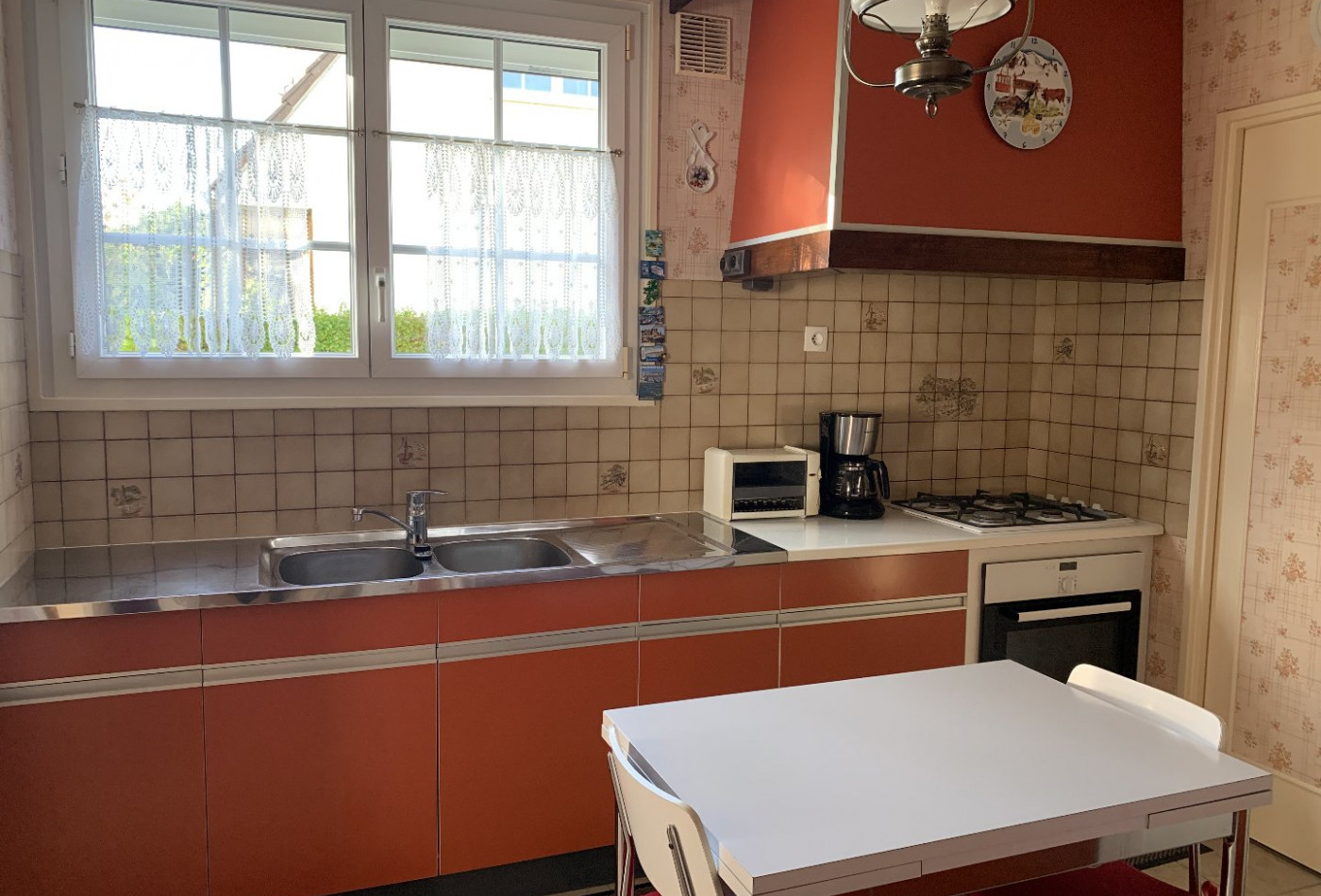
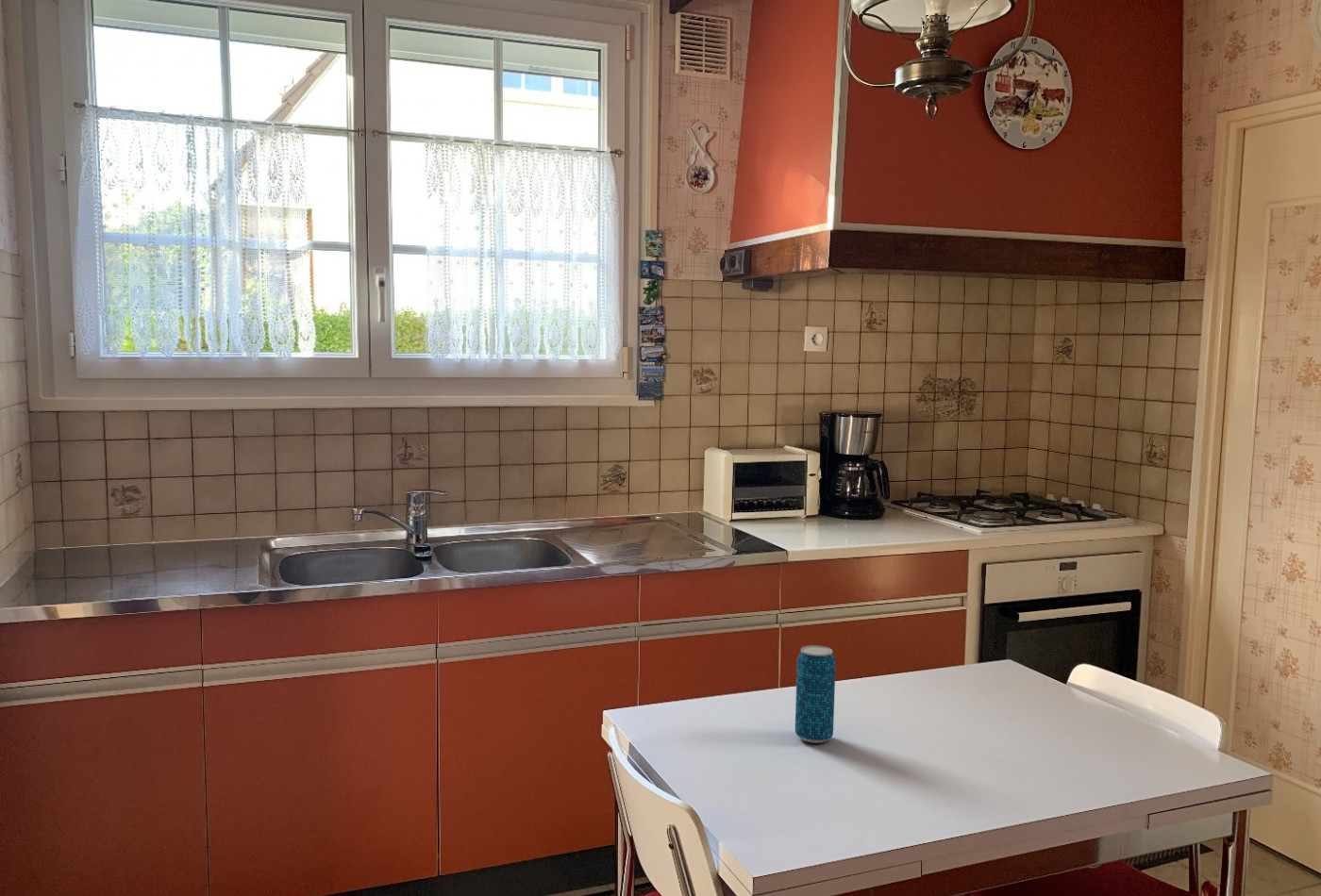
+ beverage can (815, 693)
